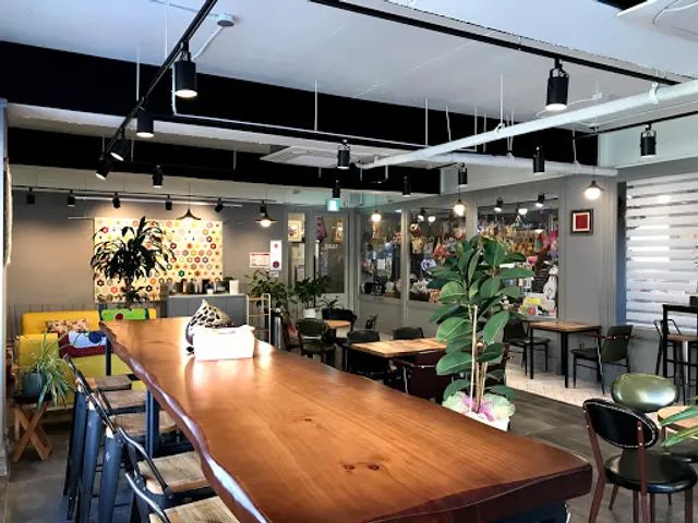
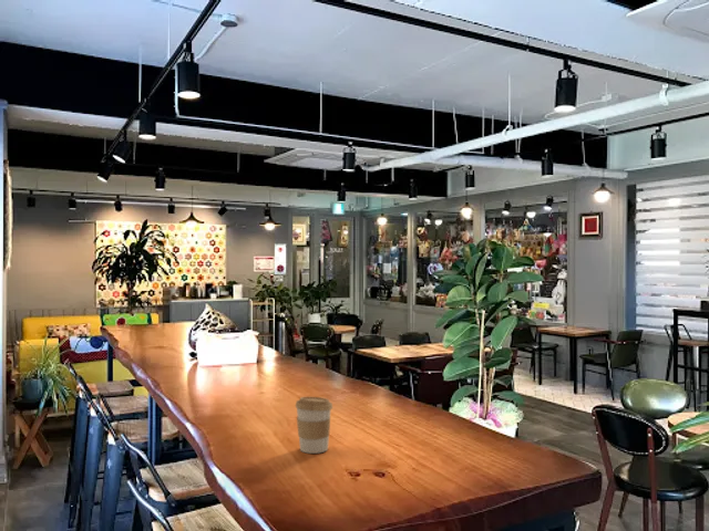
+ coffee cup (314, 423)
